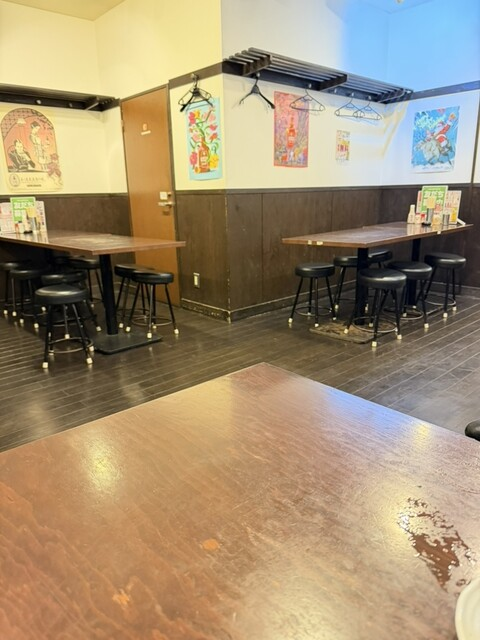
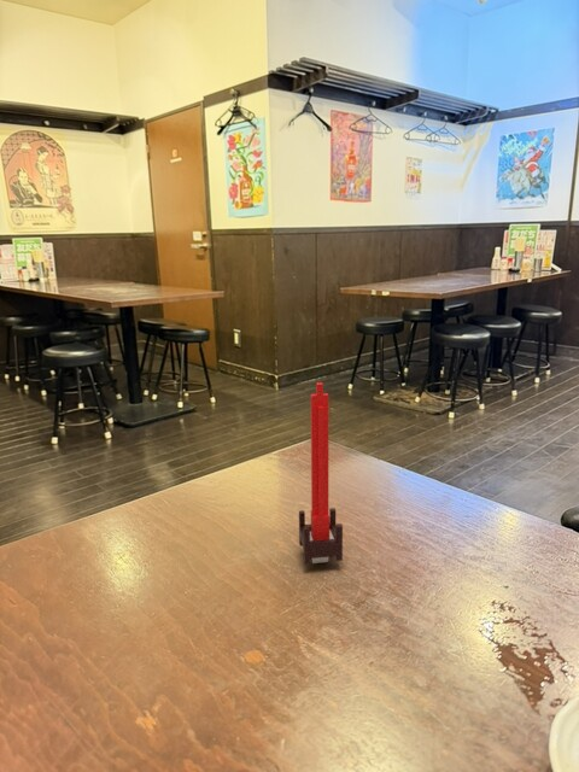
+ candle (320, 475)
